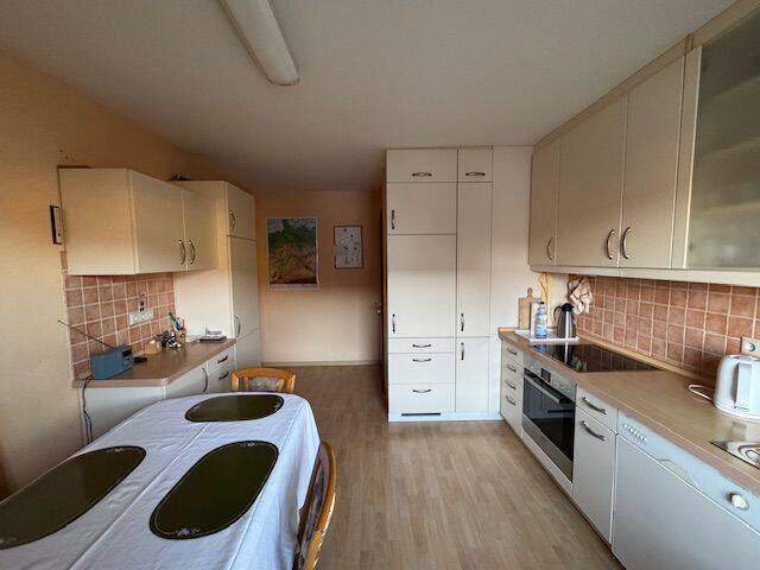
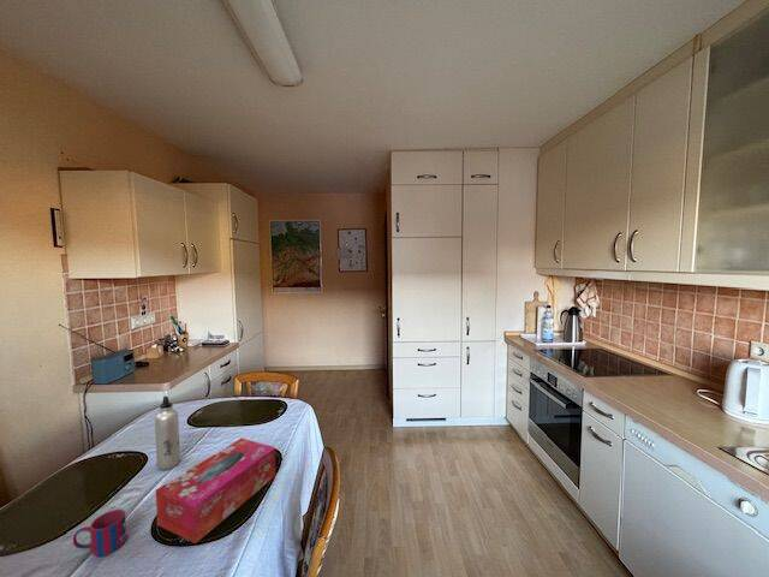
+ tissue box (222, 482)
+ mug (100, 534)
+ water bottle (167, 430)
